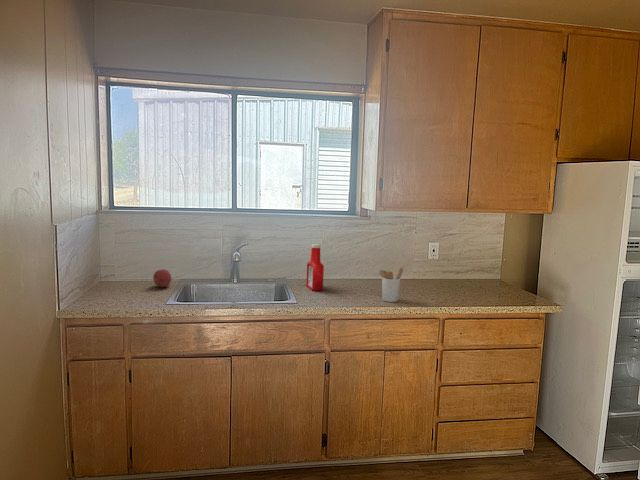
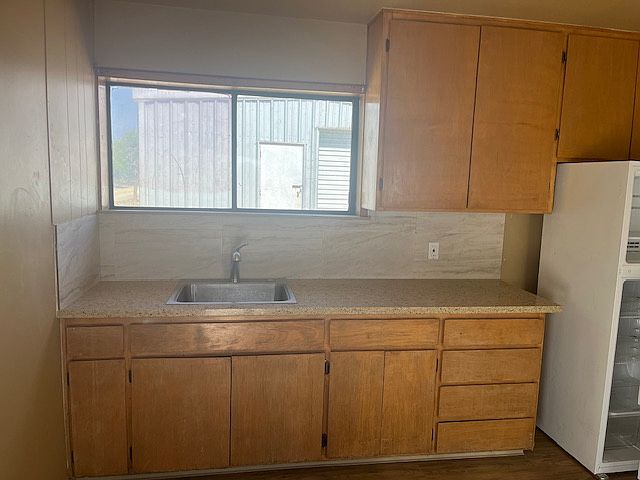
- soap bottle (315, 266)
- fruit (162, 278)
- utensil holder (389, 284)
